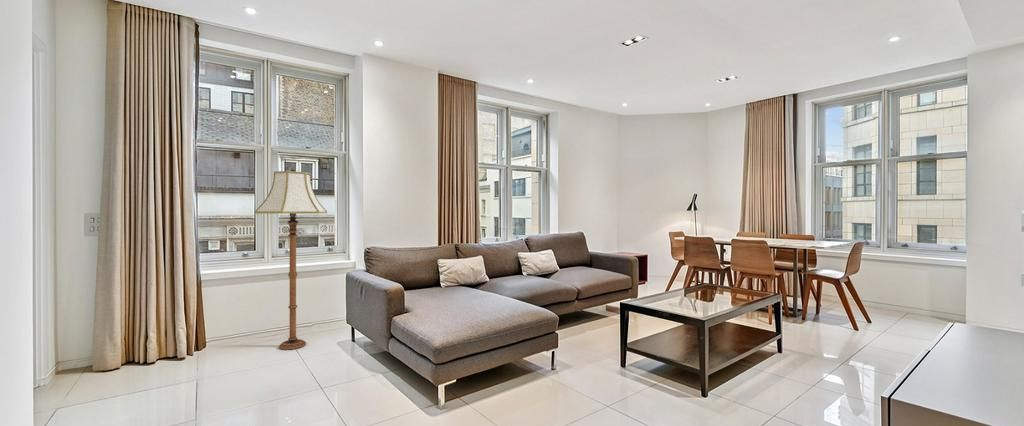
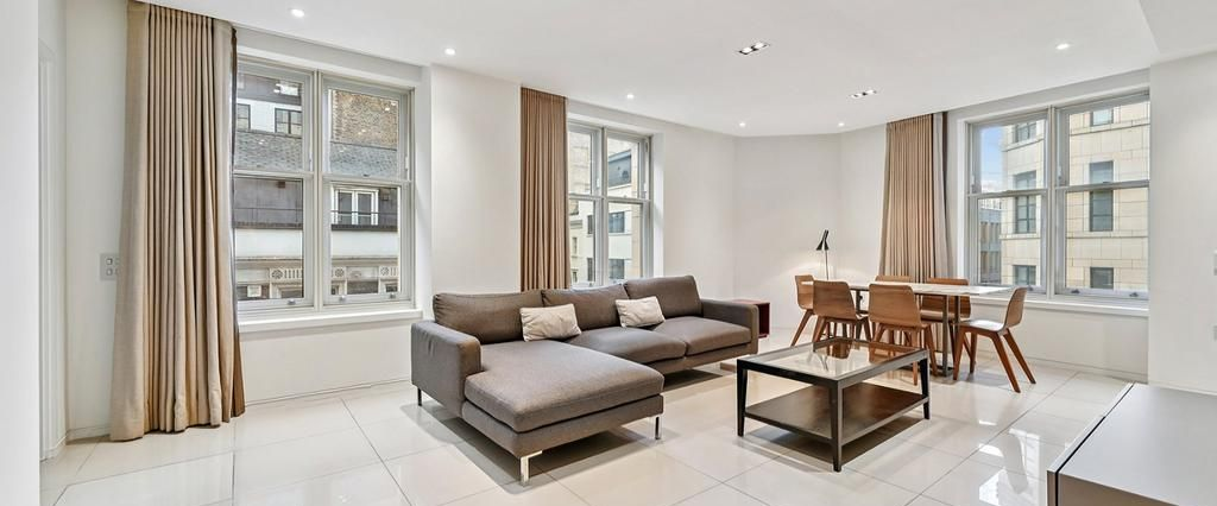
- floor lamp (292, 256)
